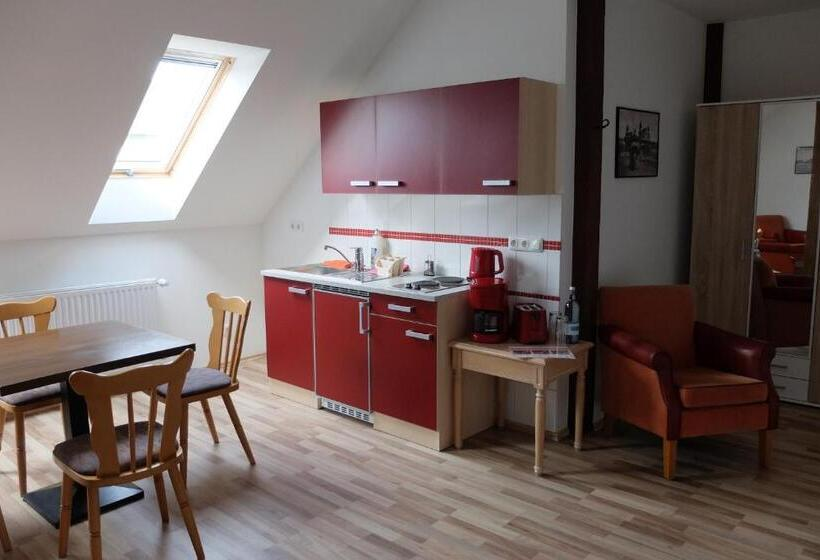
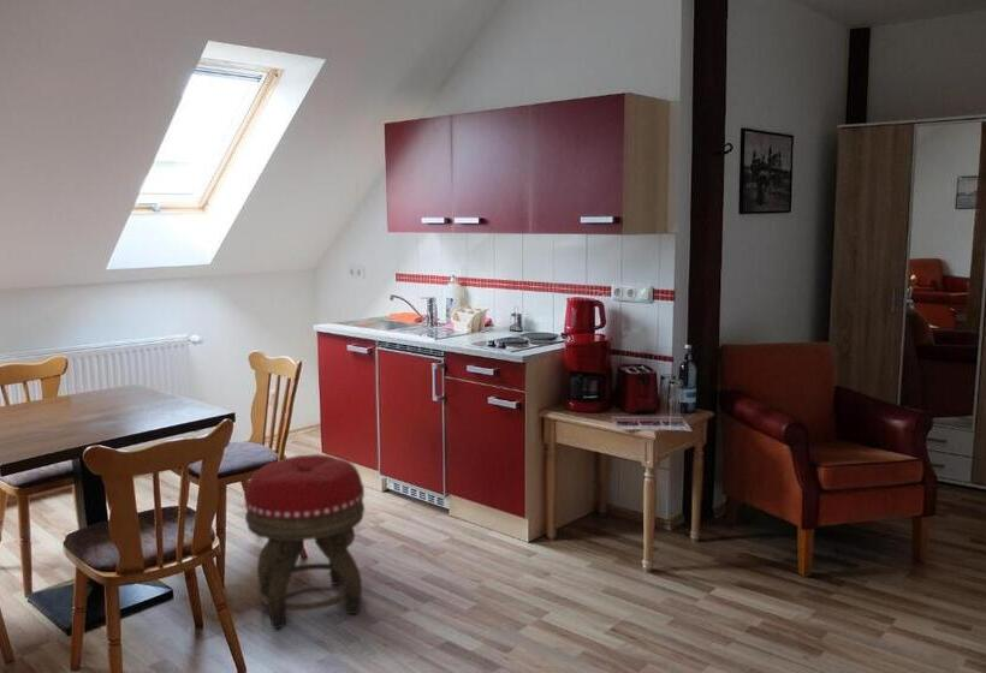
+ footstool (307, 535)
